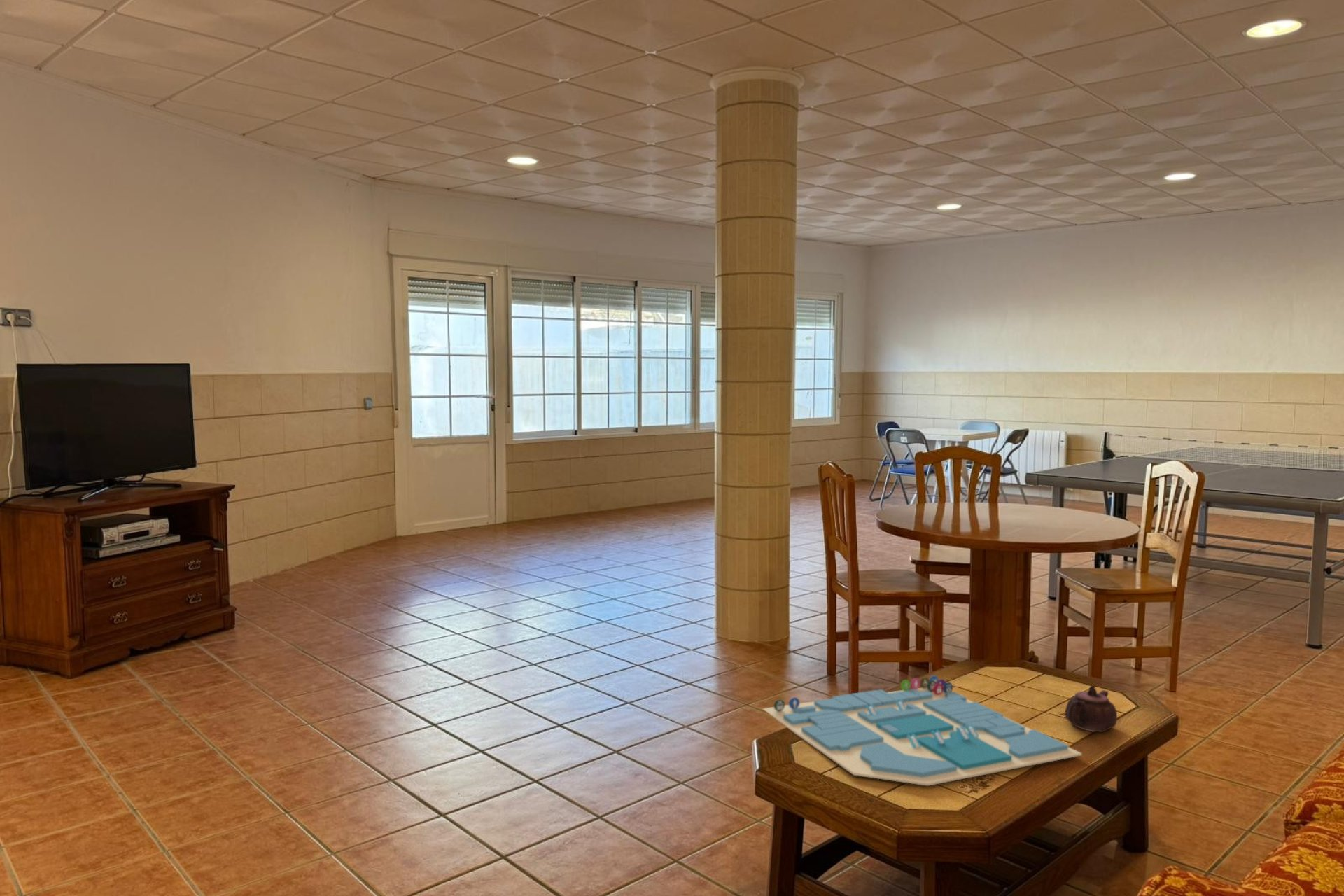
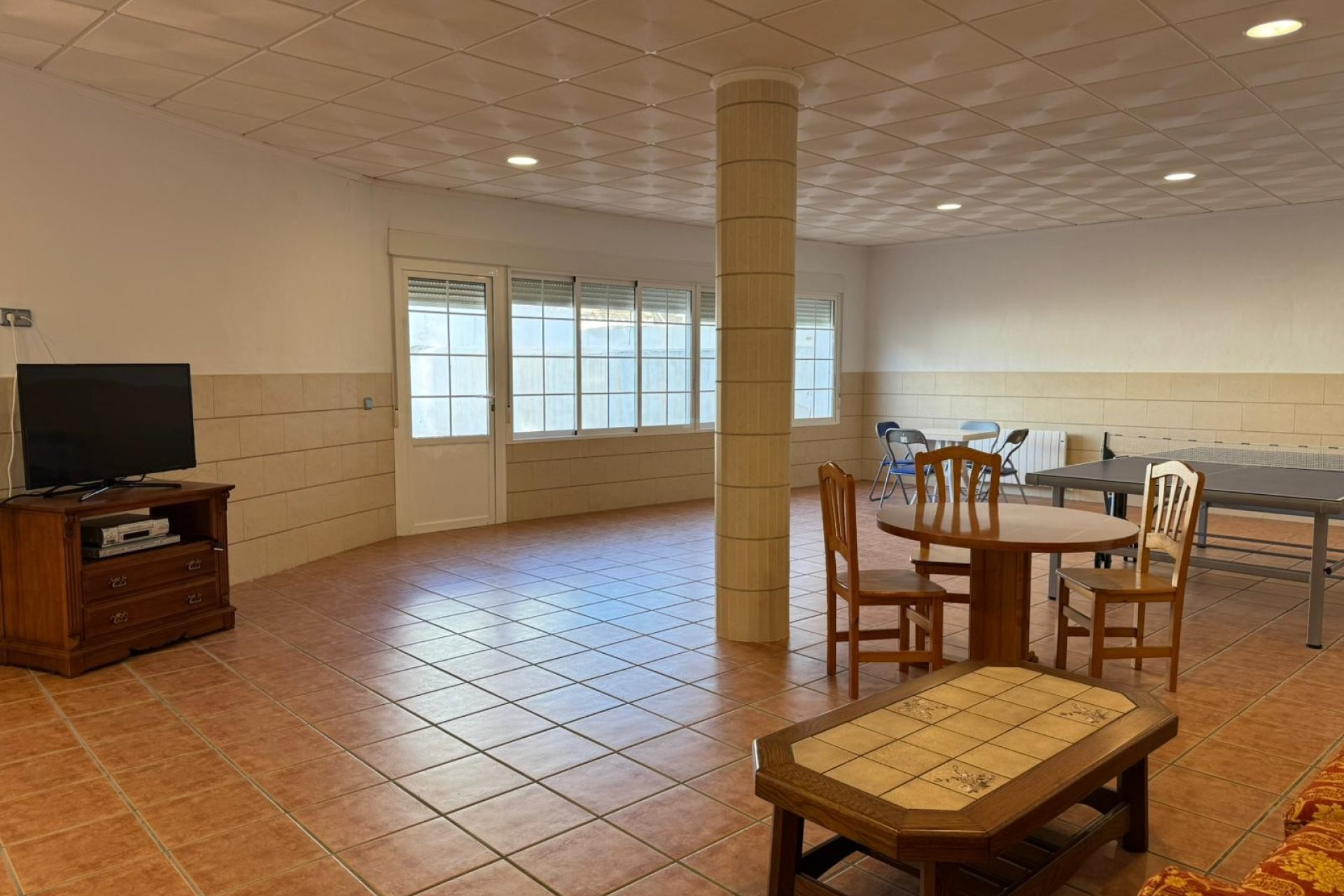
- teapot (1090, 706)
- board game (911, 724)
